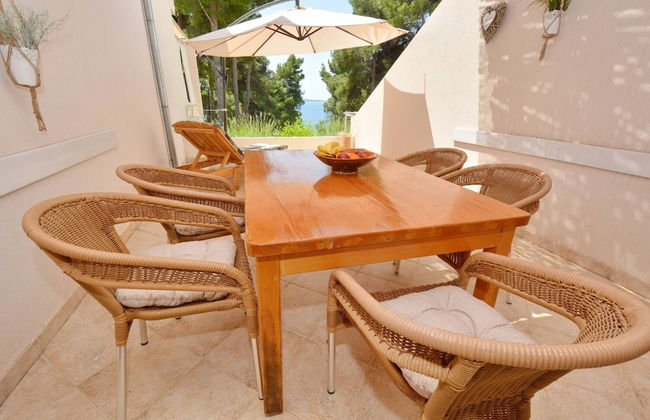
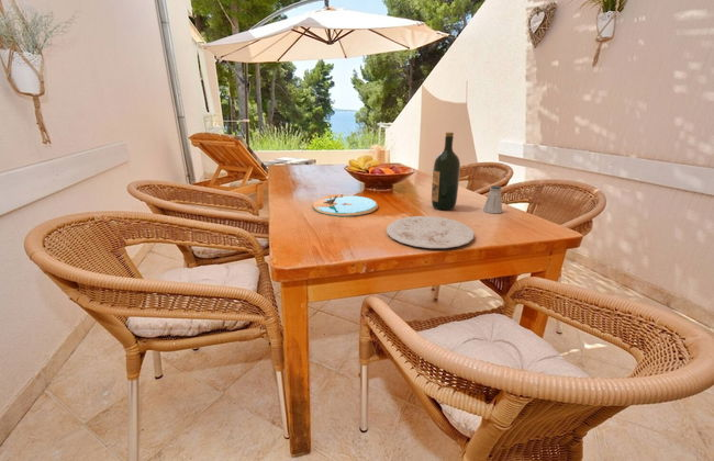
+ saltshaker (493, 199)
+ plate (345, 200)
+ plate (428, 231)
+ wine bottle (446, 171)
